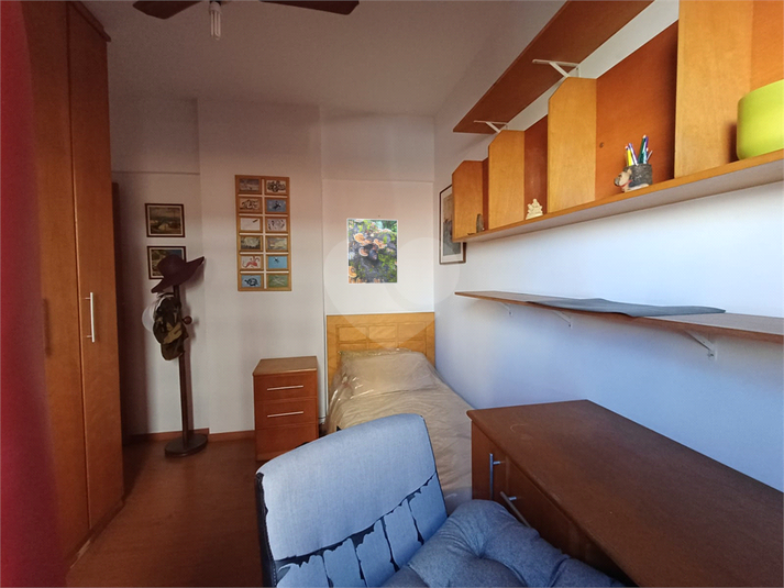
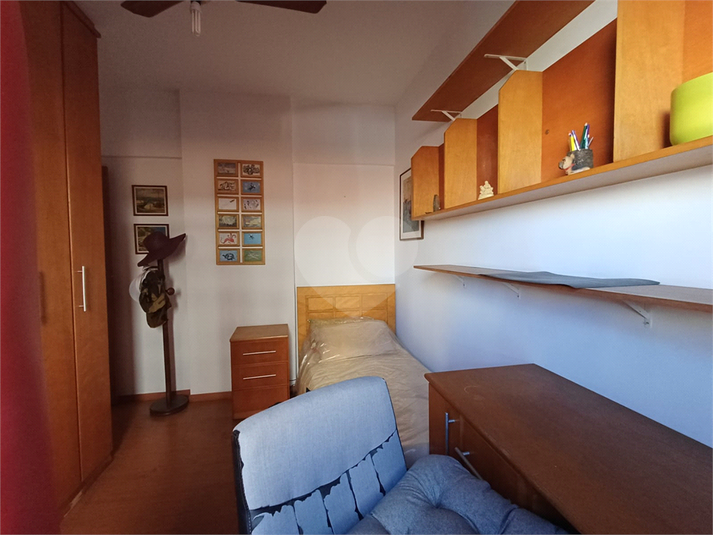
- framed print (373, 251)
